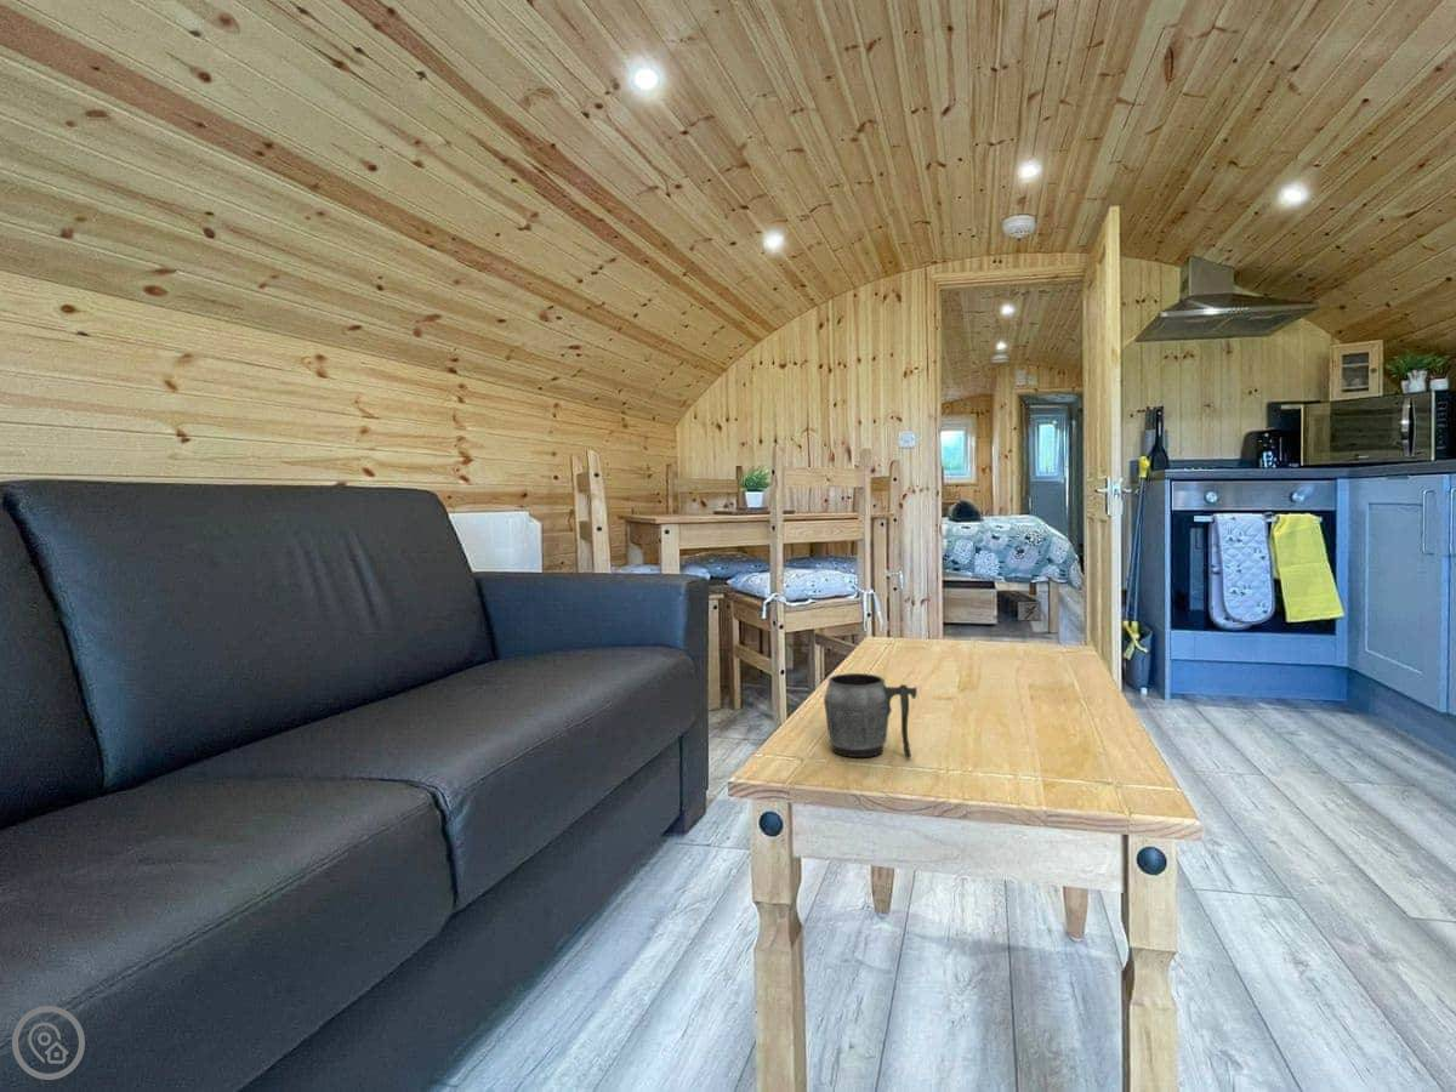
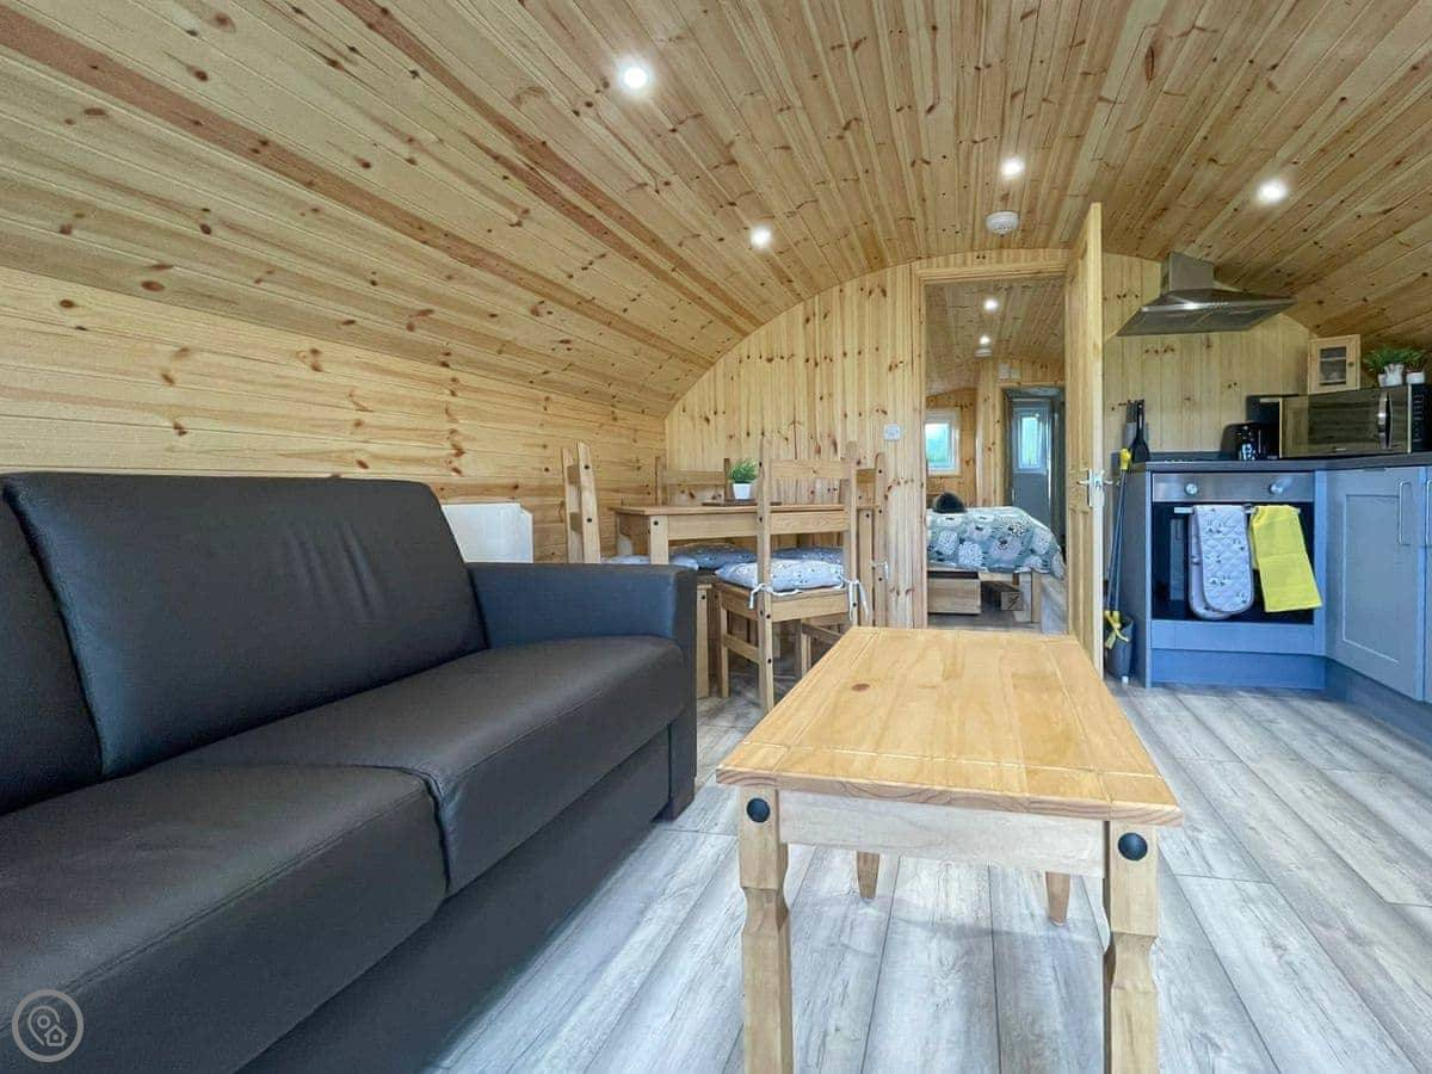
- mug (870, 715)
